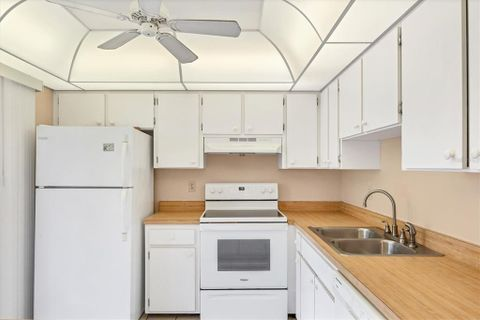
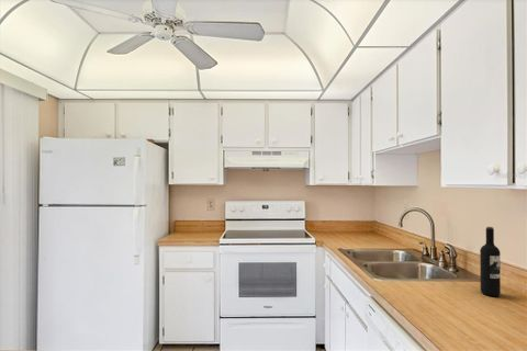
+ wine bottle (490, 260)
